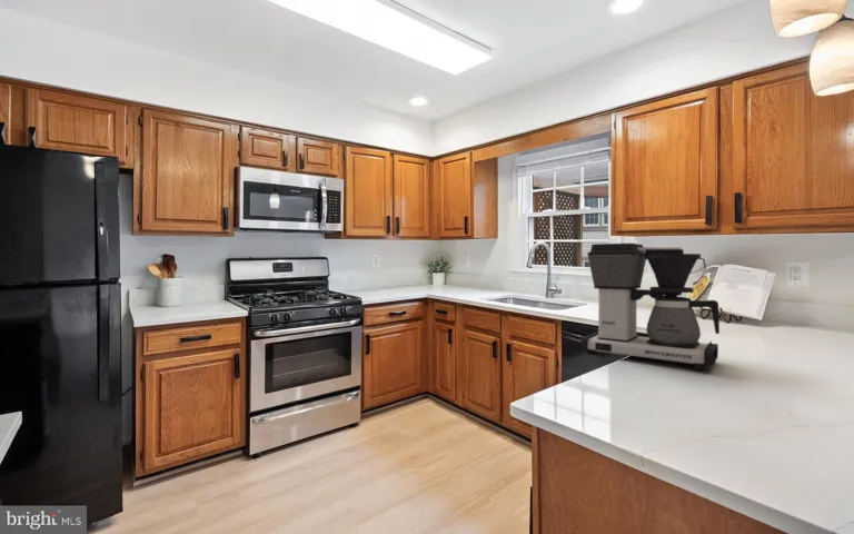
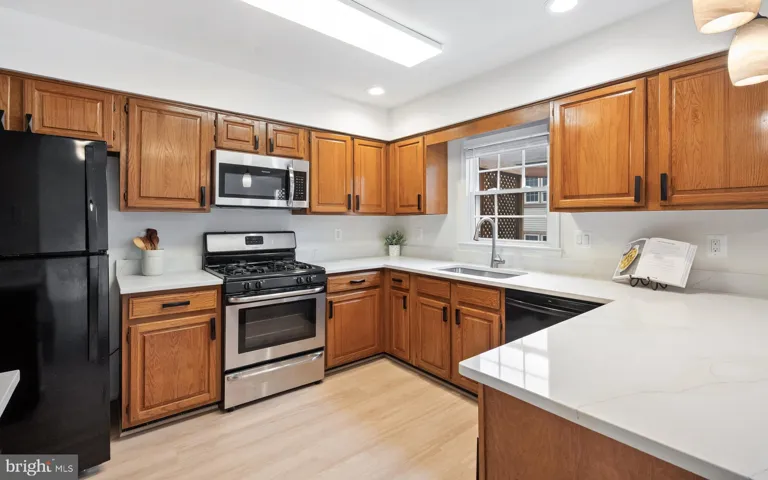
- coffee maker (652, 297)
